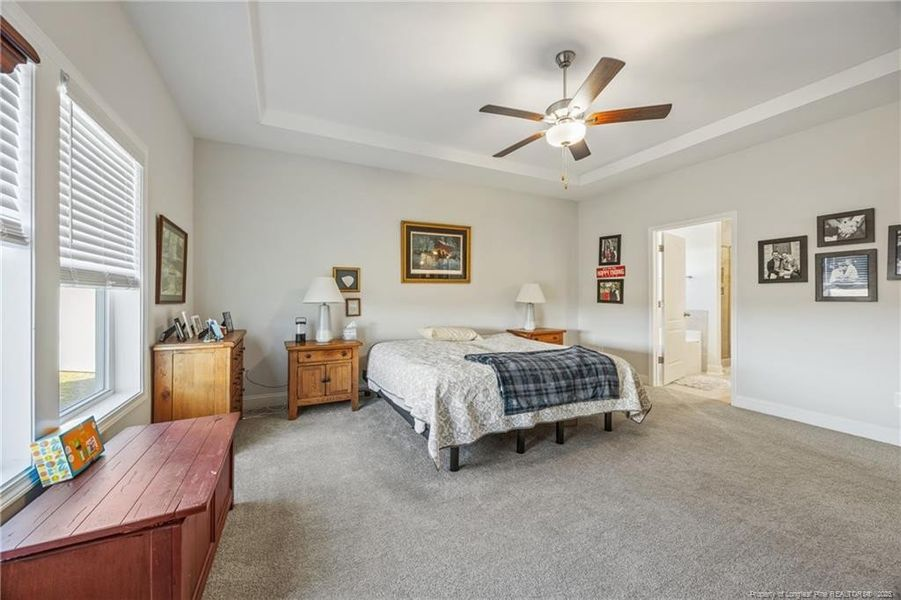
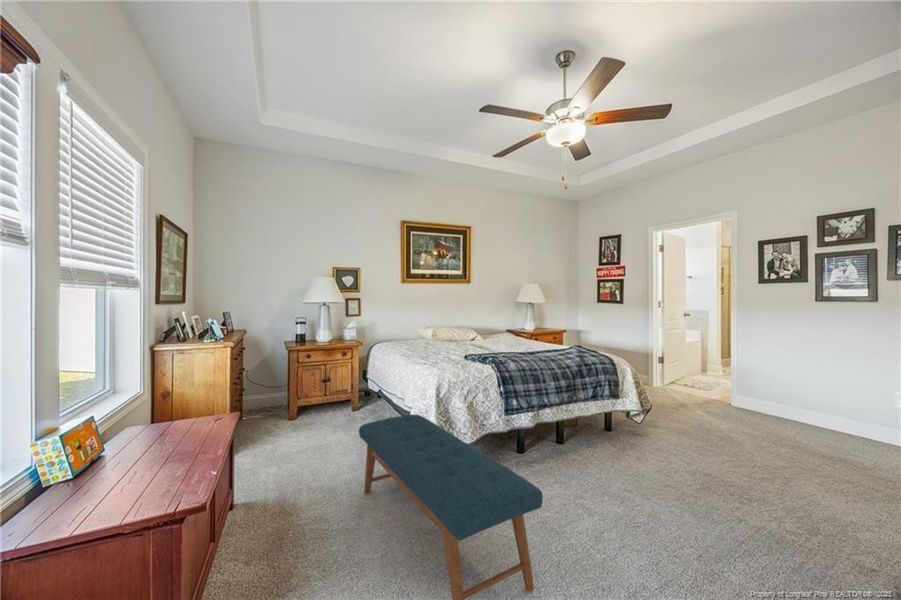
+ bench (432, 487)
